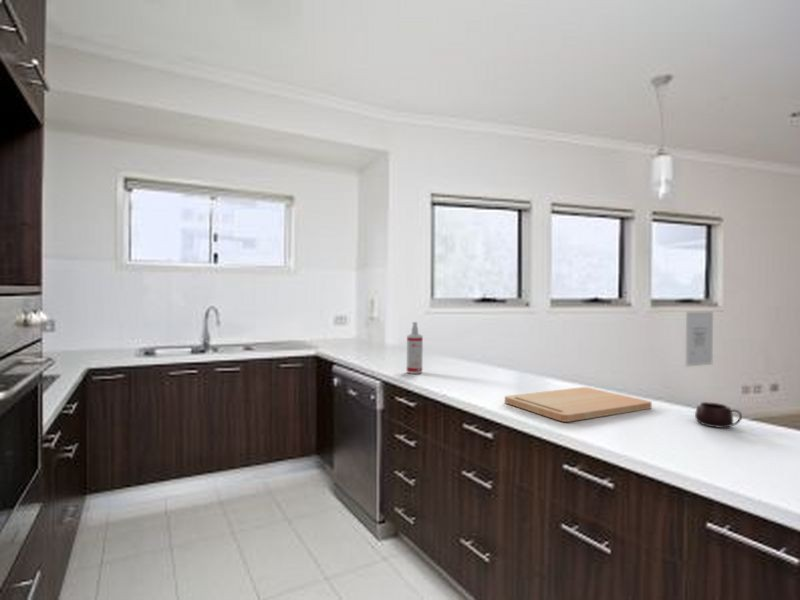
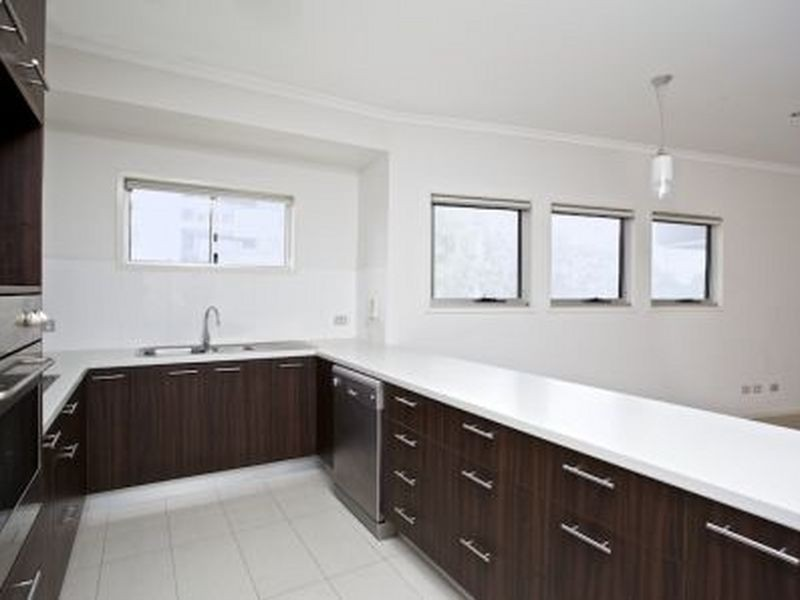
- spray bottle (414, 347)
- wall art (699, 338)
- cutting board (576, 402)
- mug (718, 415)
